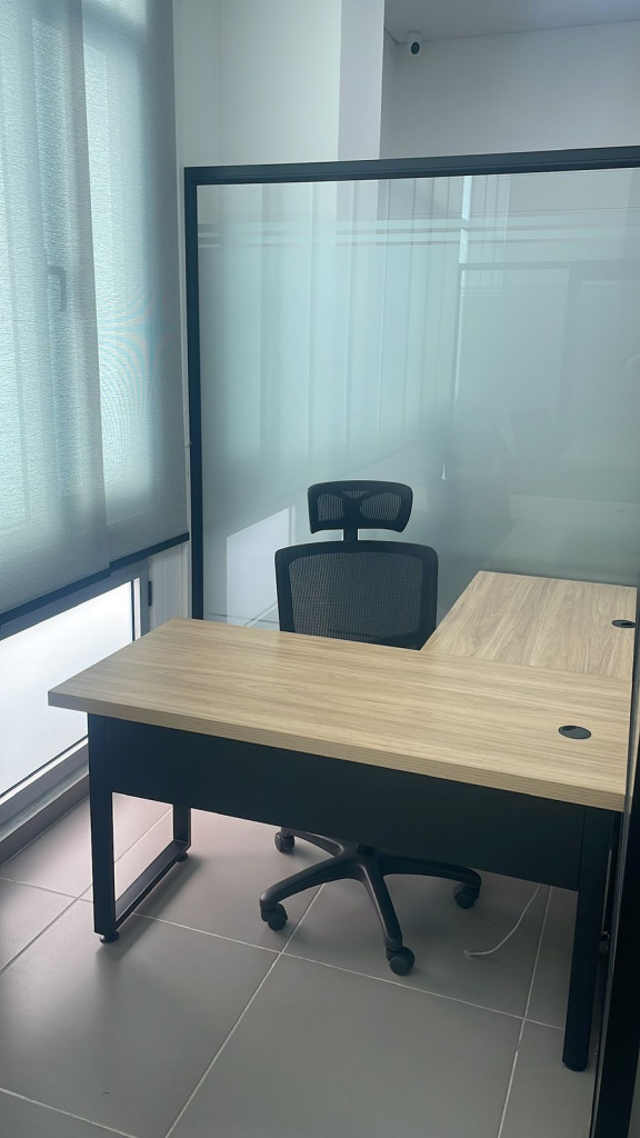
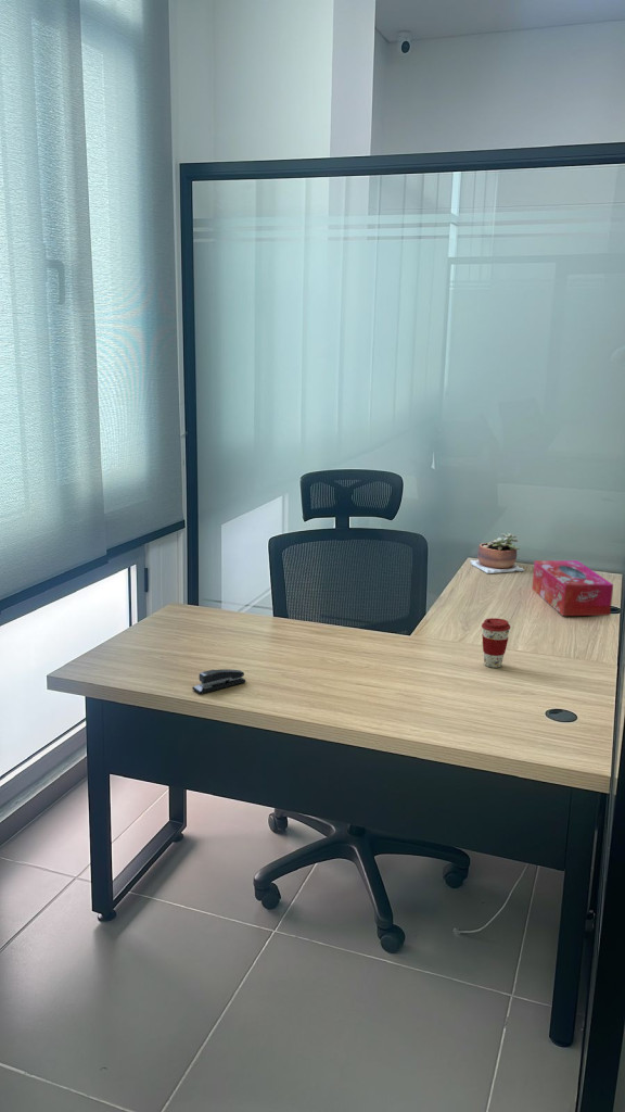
+ succulent plant (497, 549)
+ tissue box (570, 586)
+ coffee cup (494, 643)
+ stapler (219, 678)
